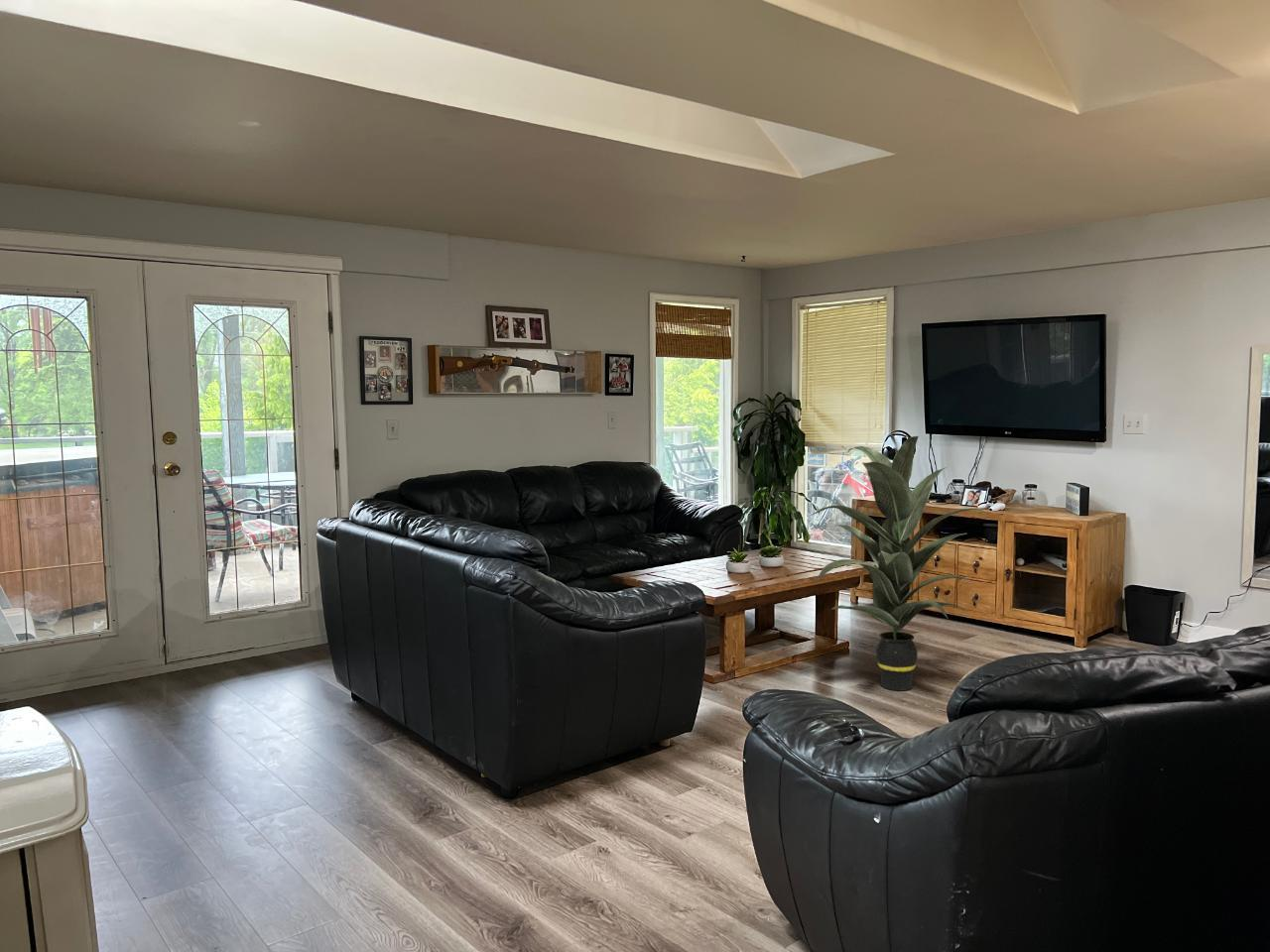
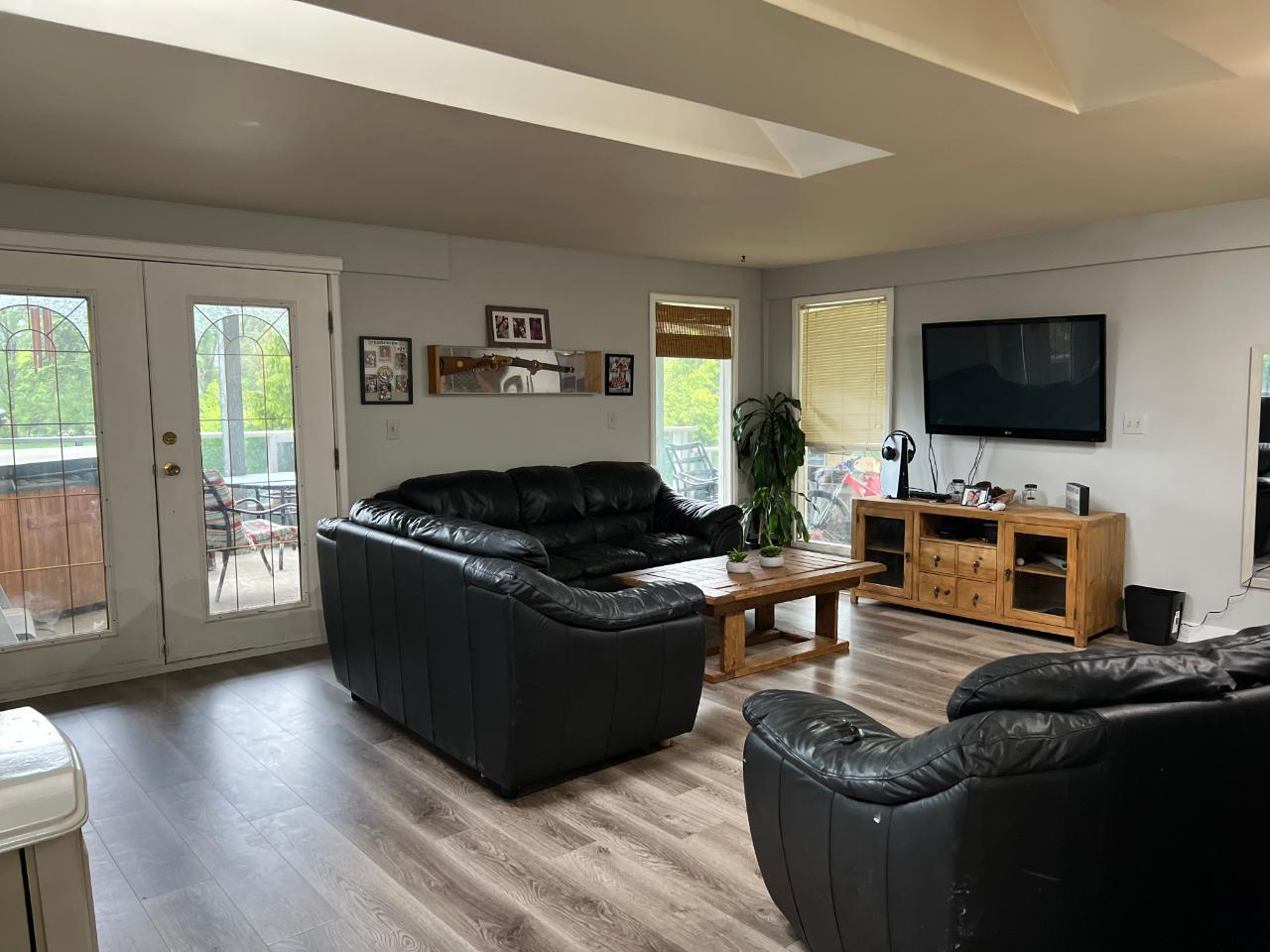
- indoor plant (896, 563)
